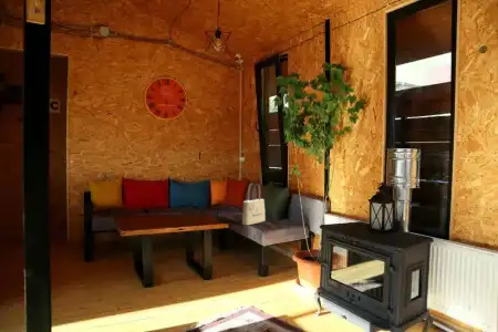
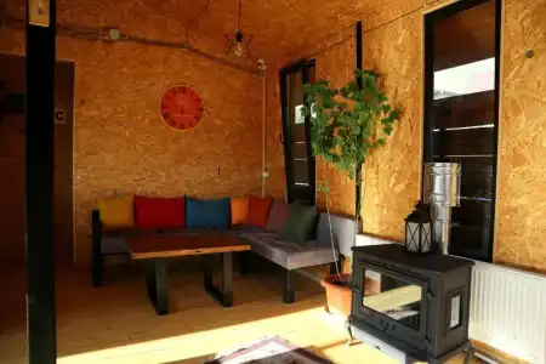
- tote bag (253, 203)
